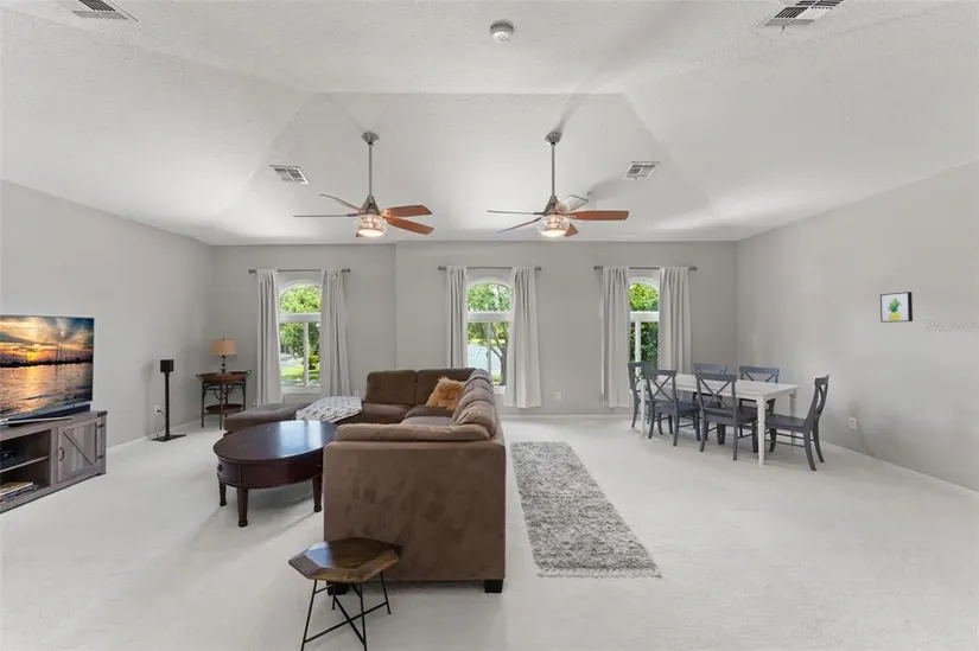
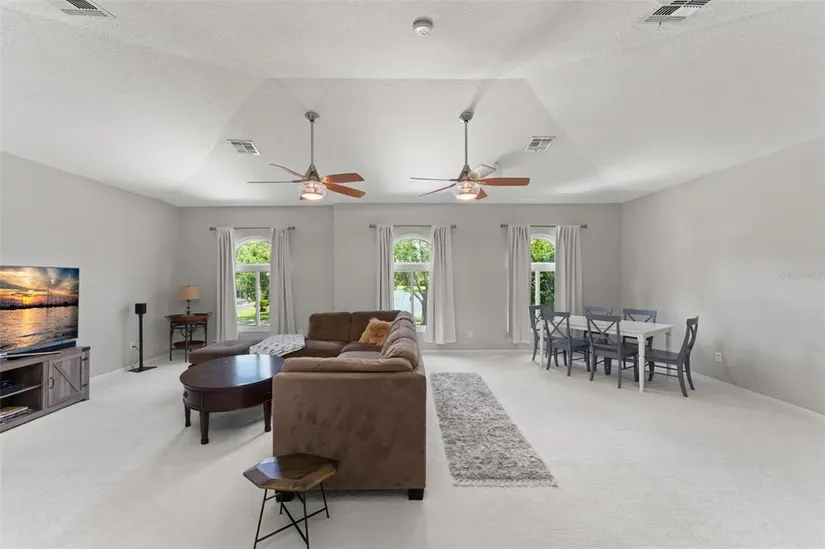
- wall art (895, 307)
